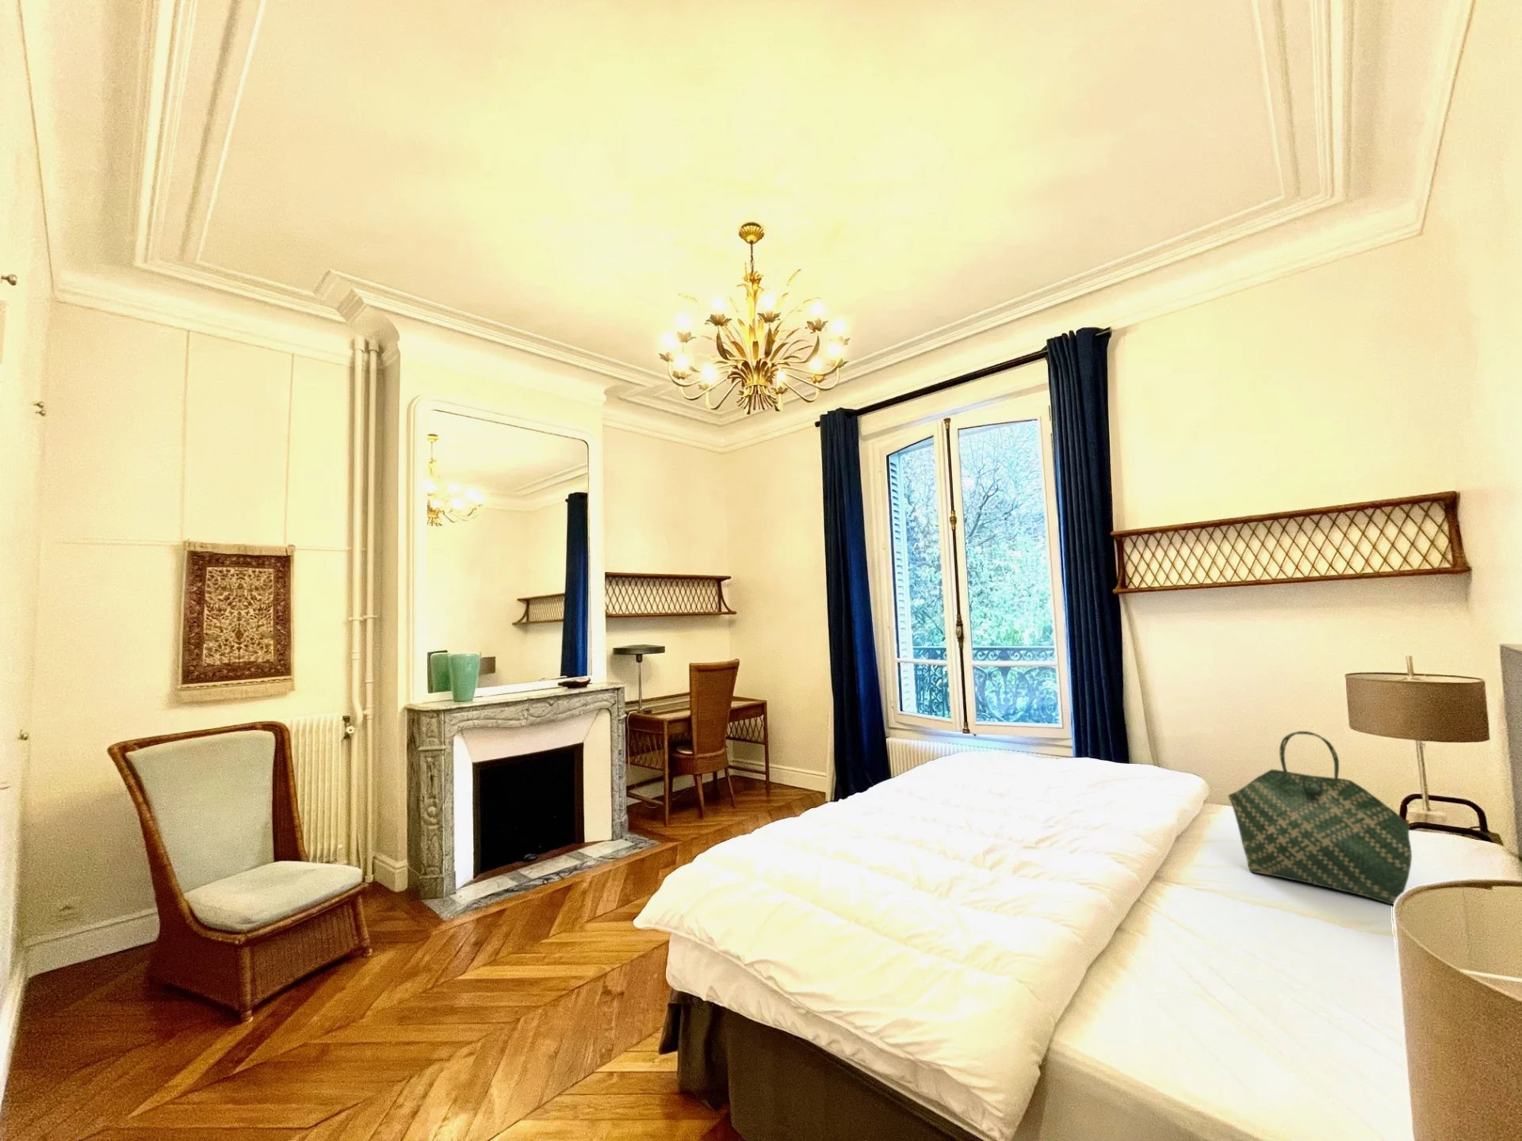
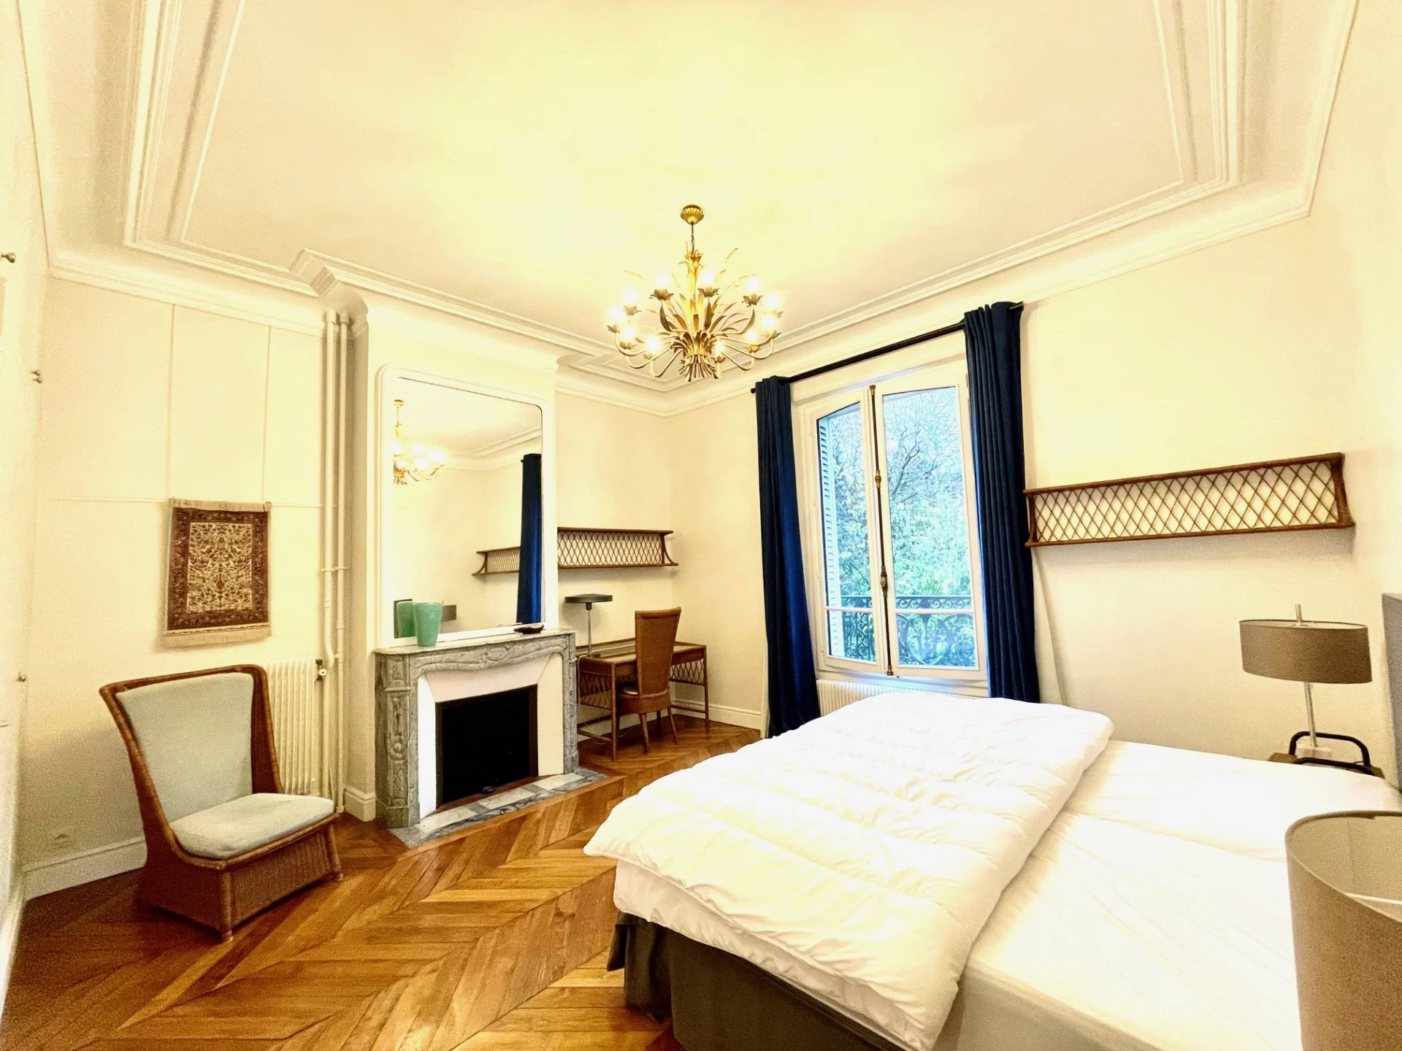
- tote bag (1310, 805)
